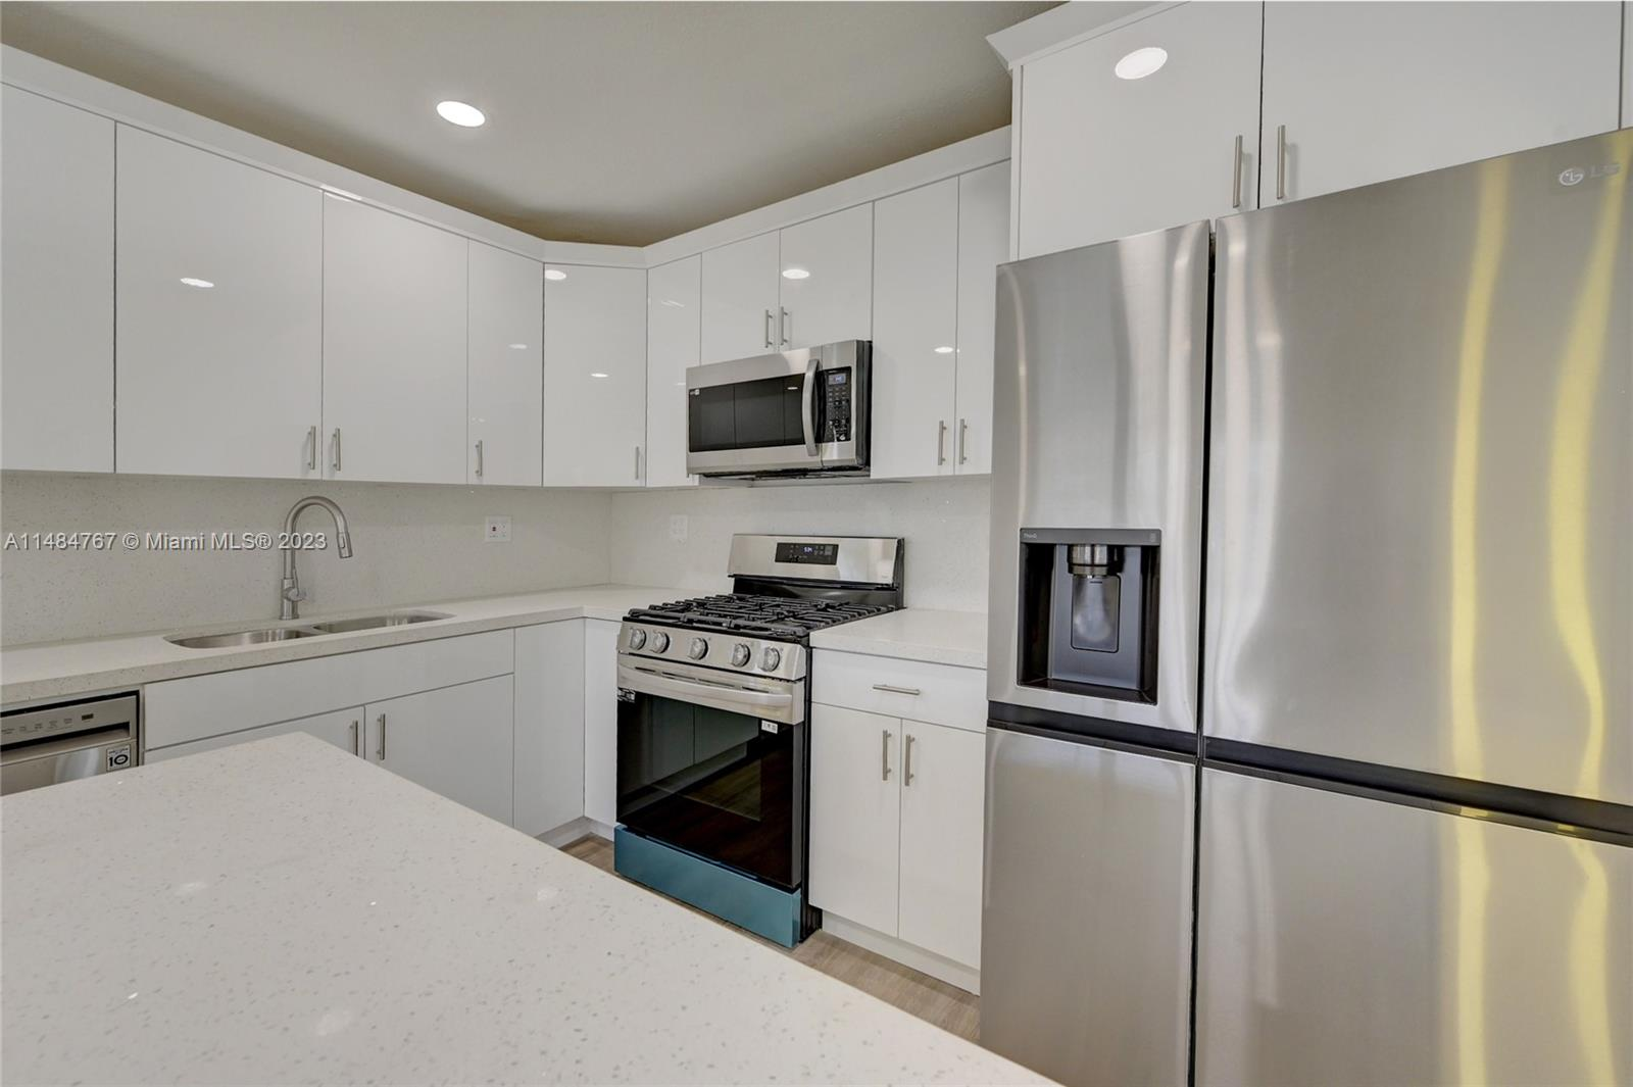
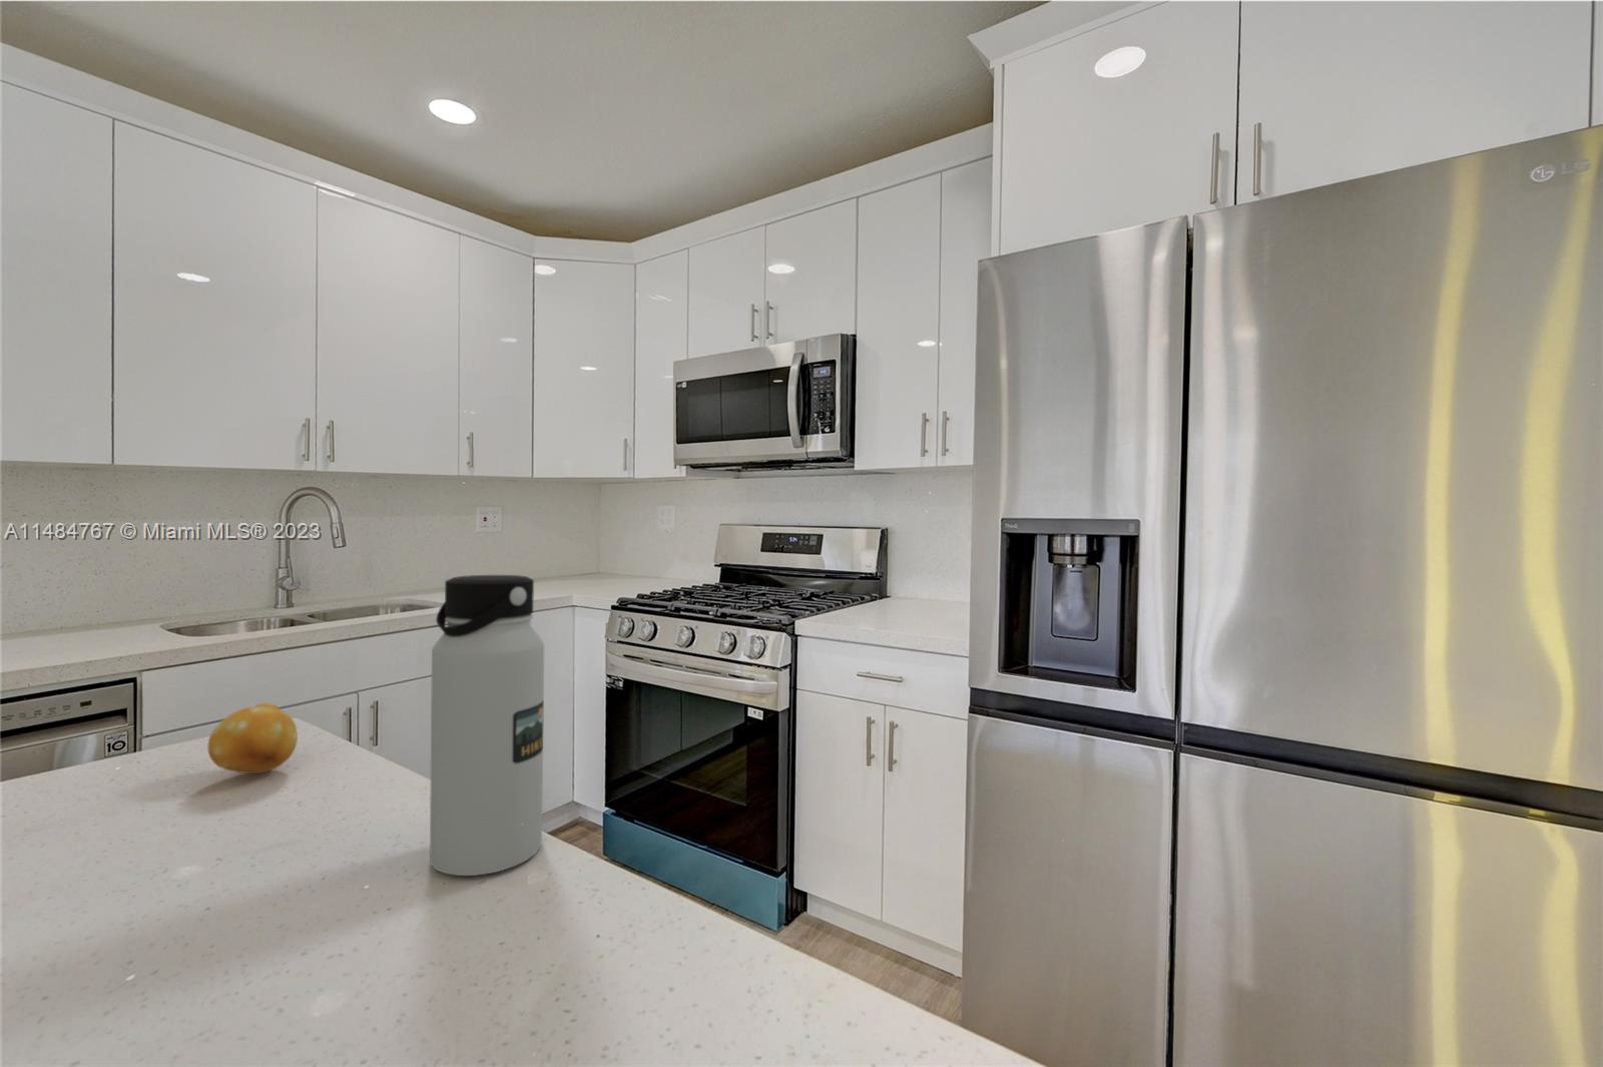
+ fruit (255, 741)
+ water bottle (489, 715)
